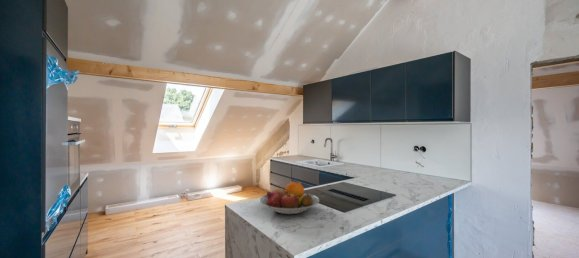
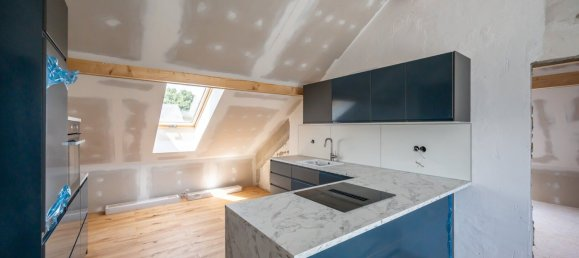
- fruit bowl (289, 196)
